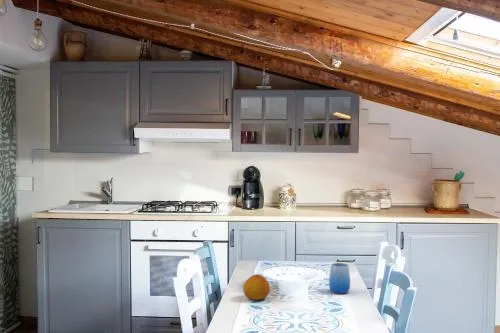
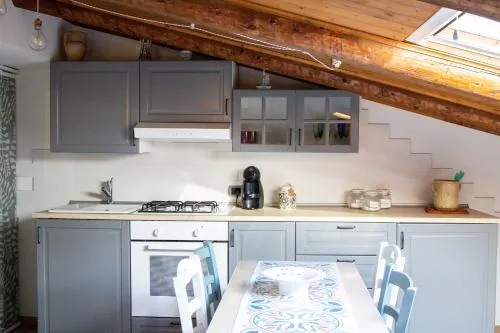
- cup (339, 278)
- fruit (256, 286)
